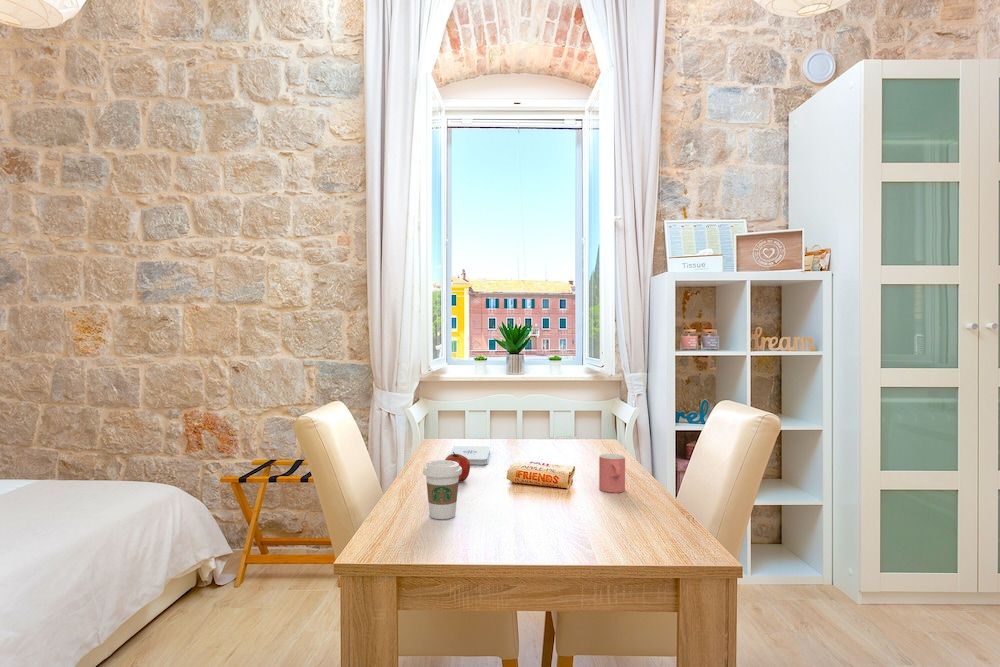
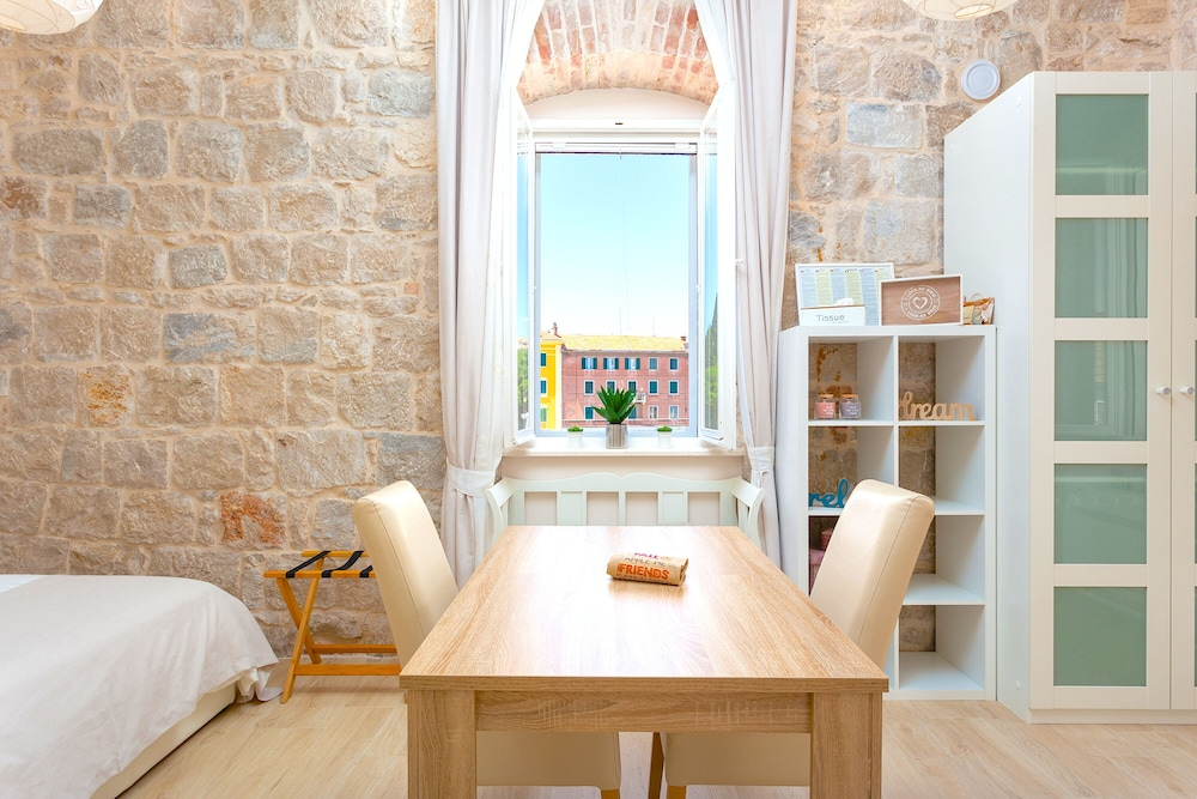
- fruit (459, 465)
- notepad (469, 454)
- coffee cup (442, 489)
- cup (613, 474)
